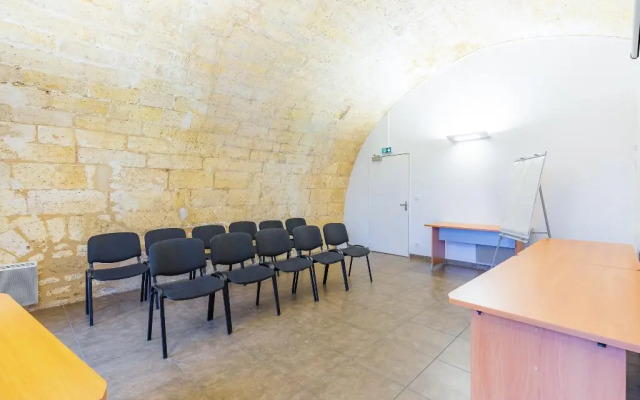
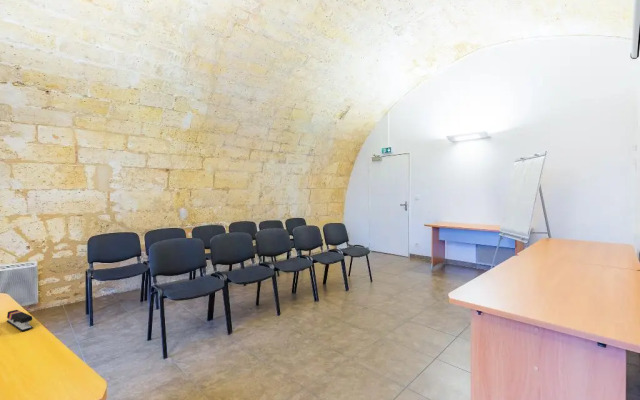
+ stapler (19, 318)
